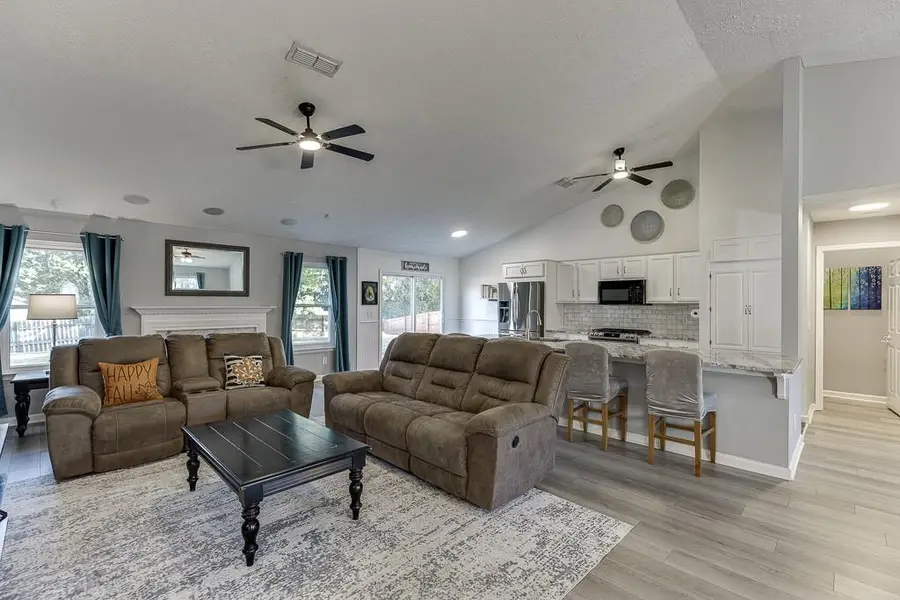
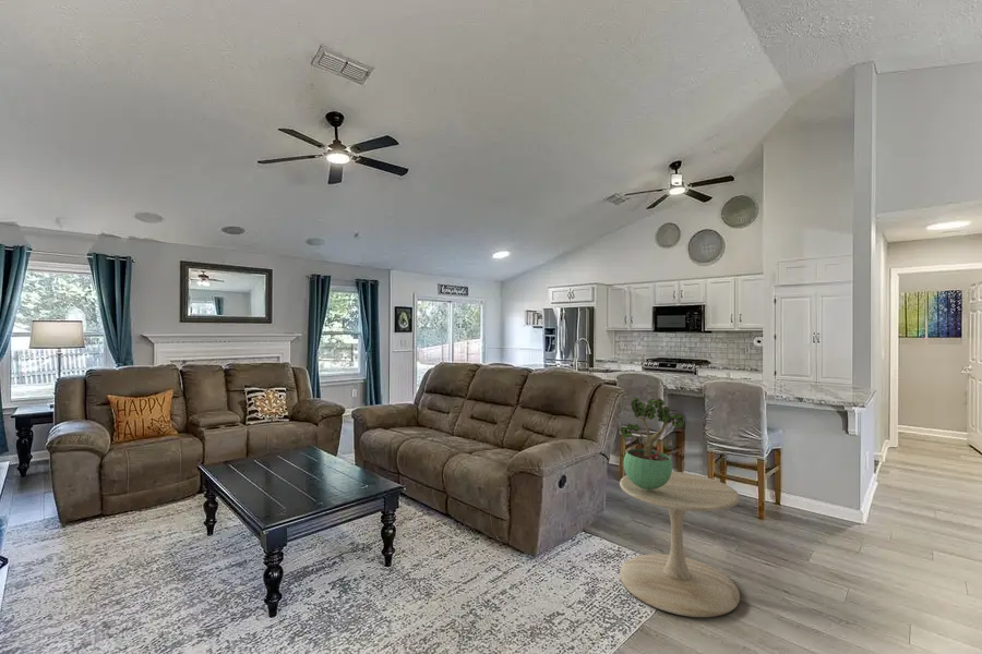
+ potted plant (648, 441)
+ side table (676, 535)
